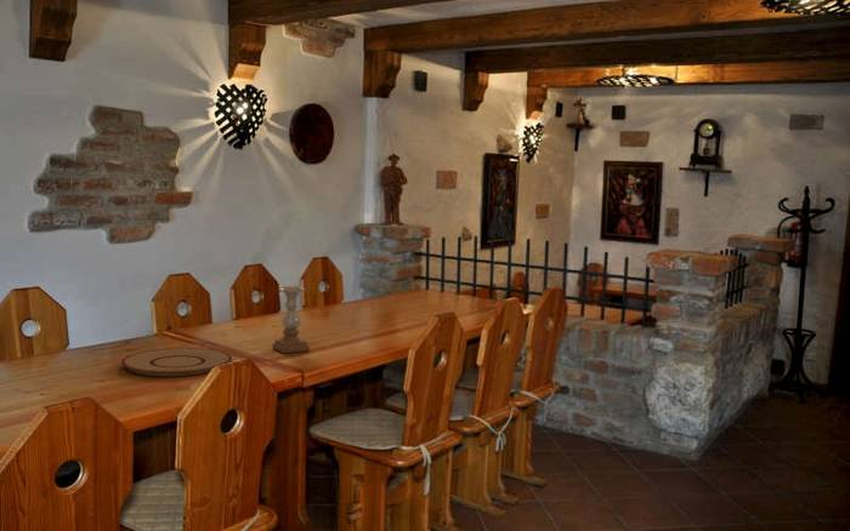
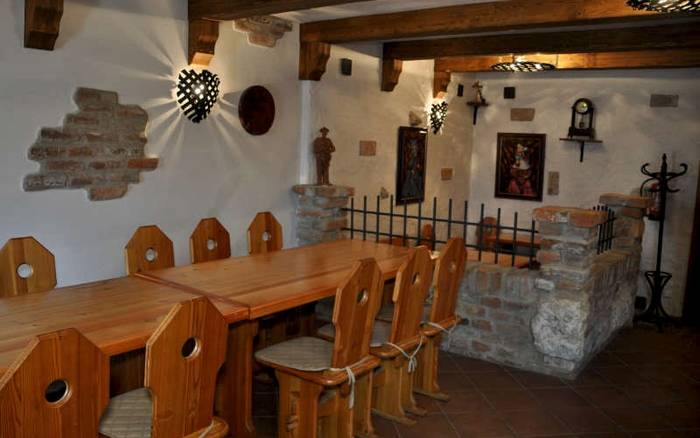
- candle holder (290, 319)
- plate (177, 361)
